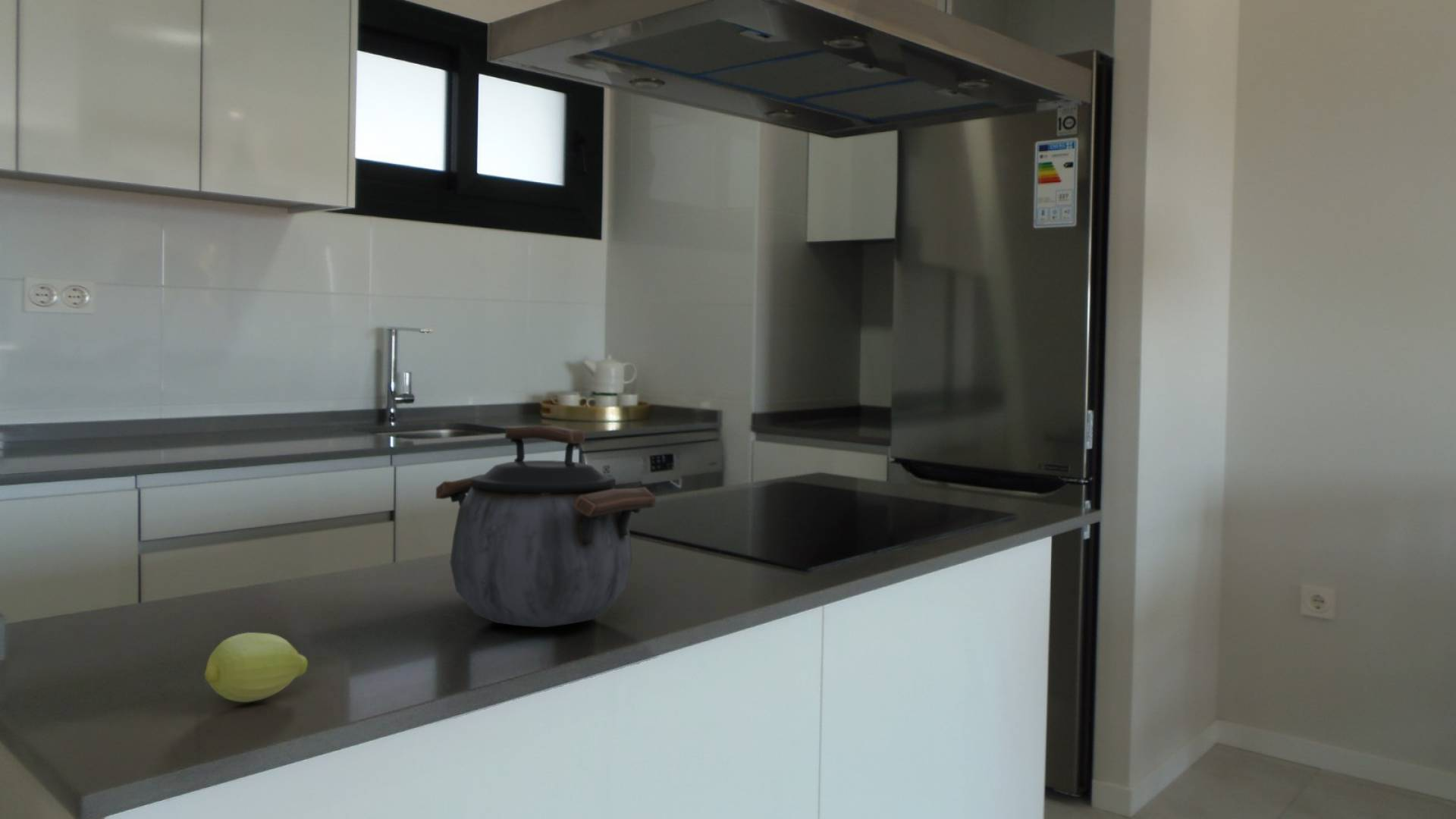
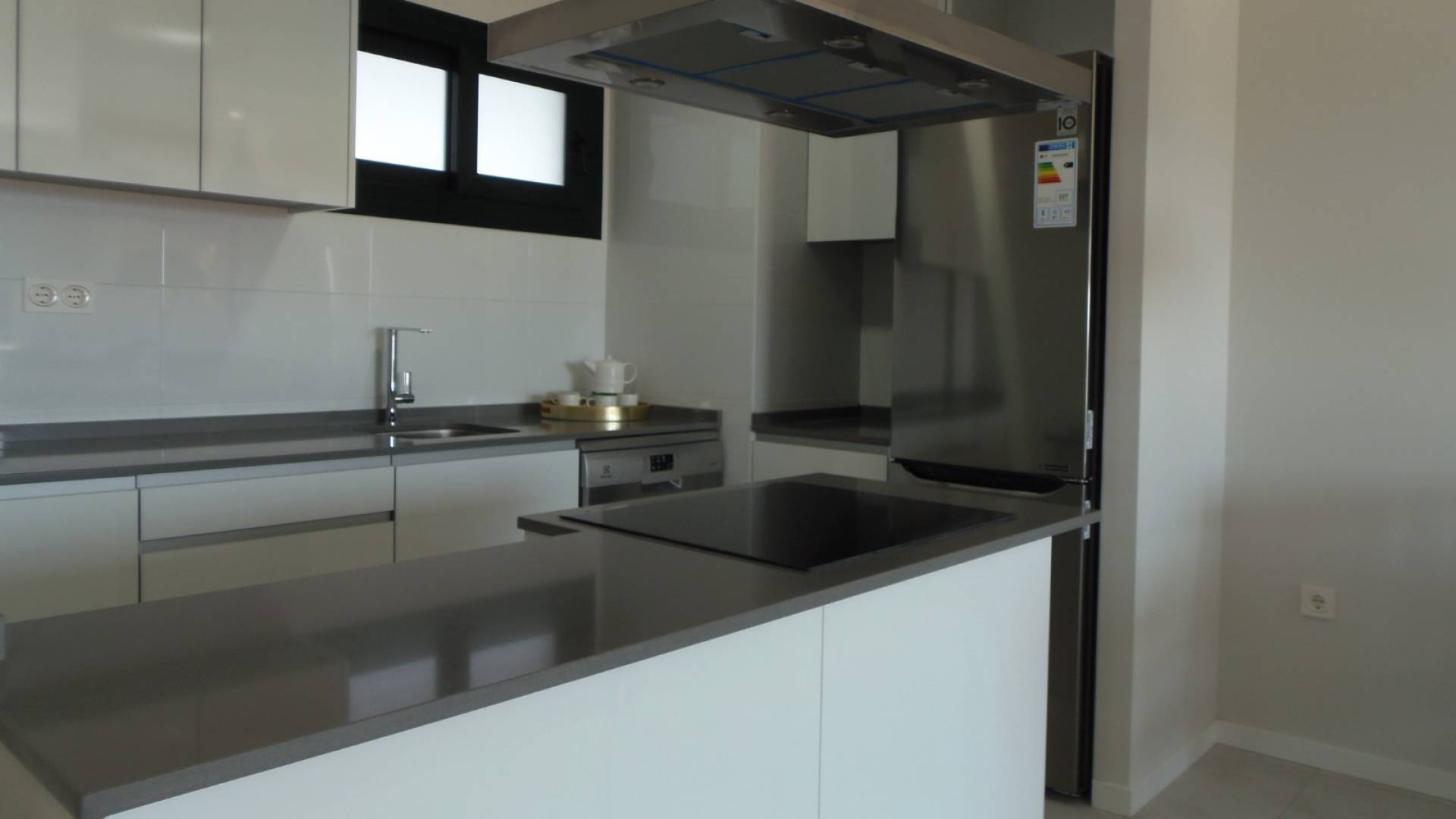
- fruit (255, 665)
- kettle (543, 524)
